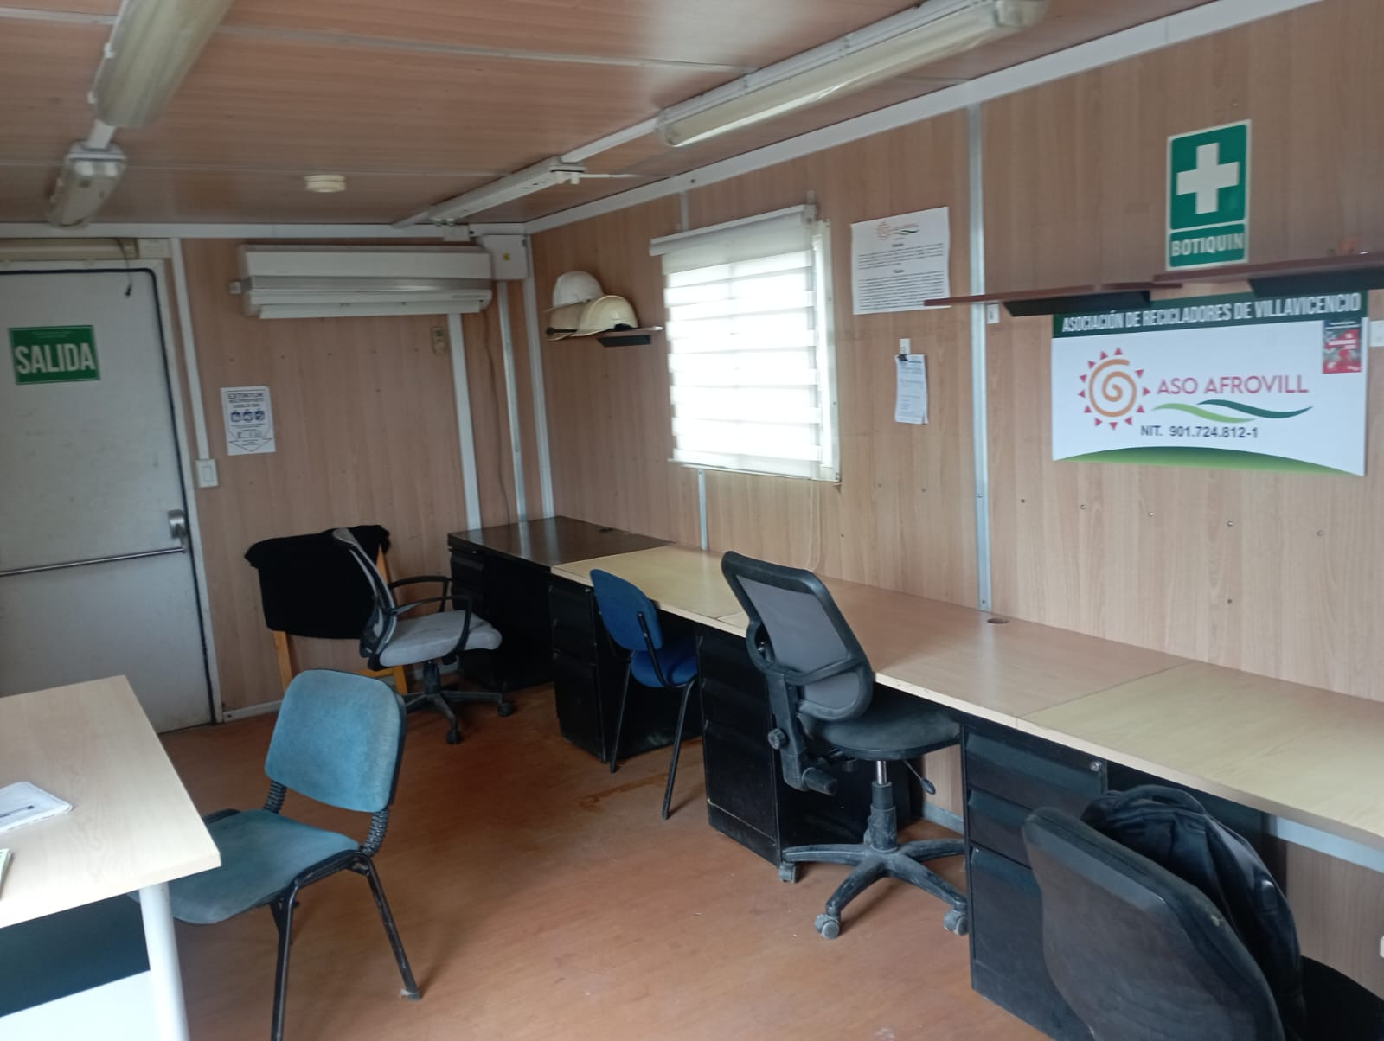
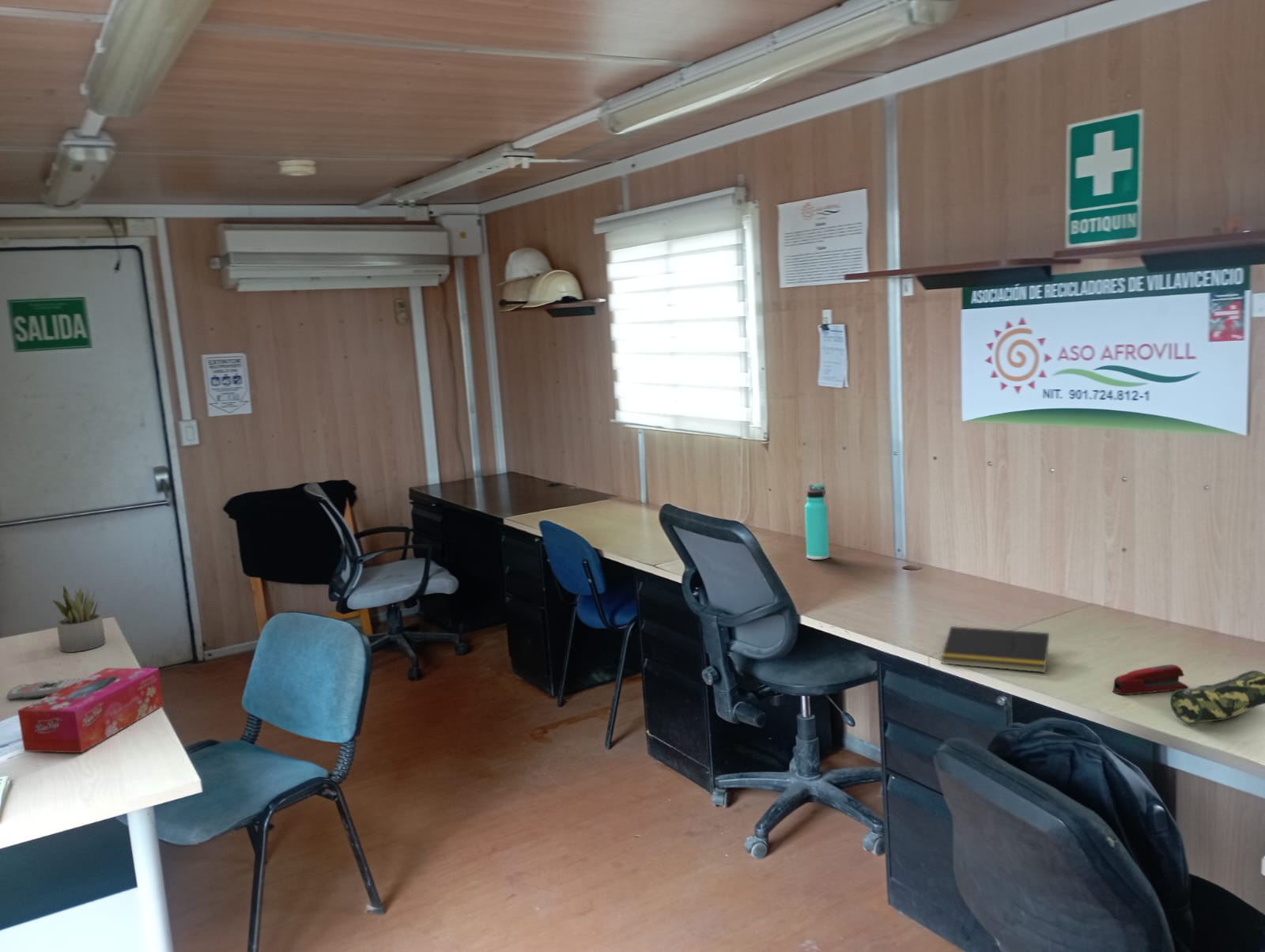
+ pencil case (1220, 698)
+ thermos bottle (816, 521)
+ stapler (1150, 678)
+ succulent plant (78, 614)
+ tissue box (94, 708)
+ remote control (50, 689)
+ notepad (995, 648)
